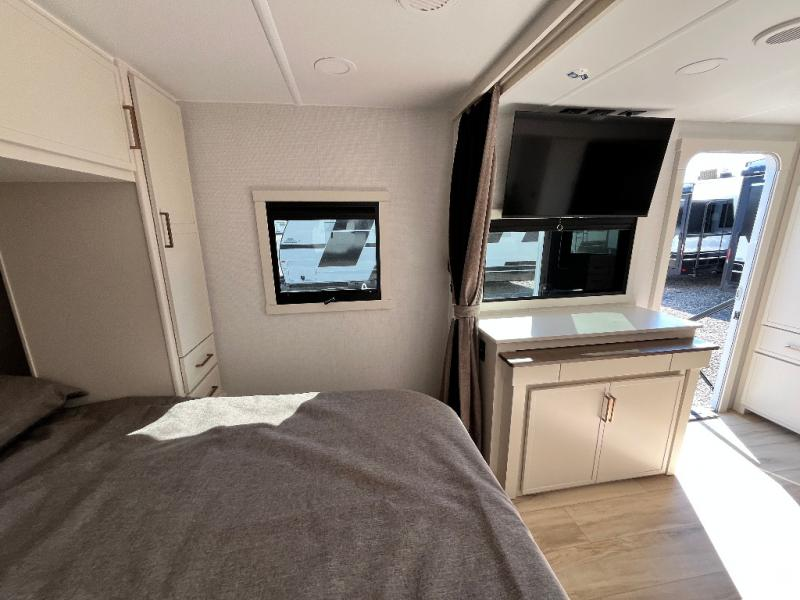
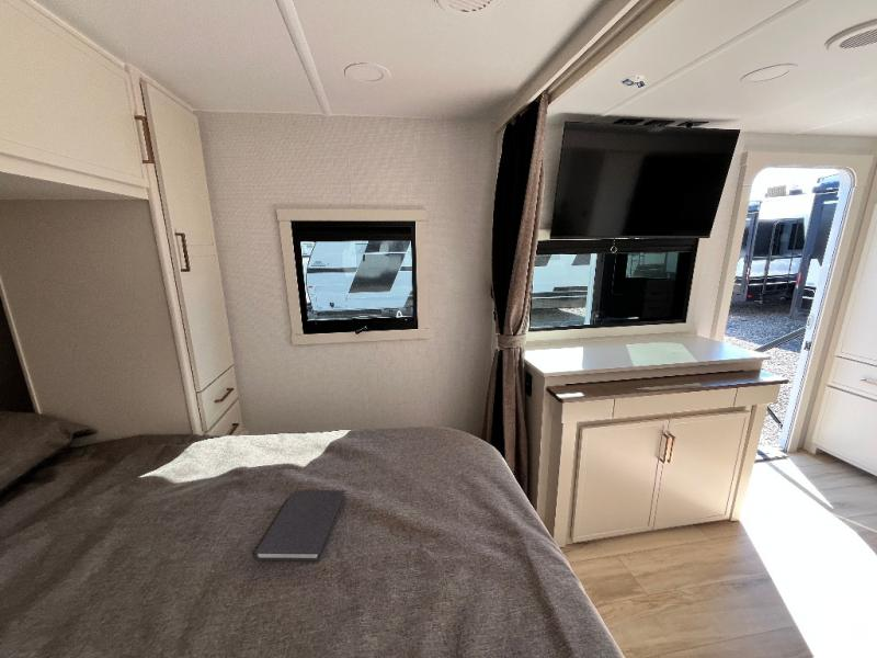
+ diary (305, 521)
